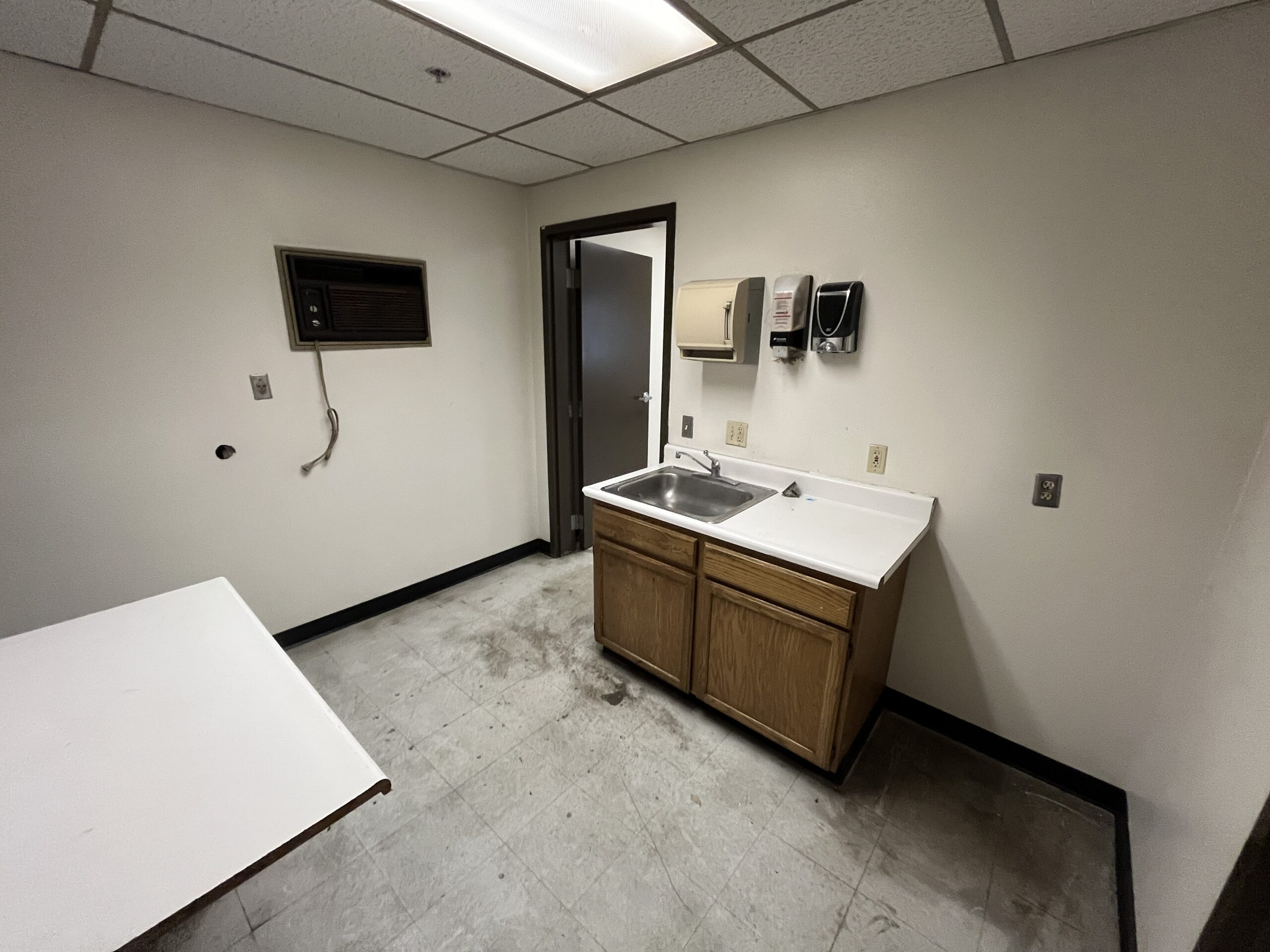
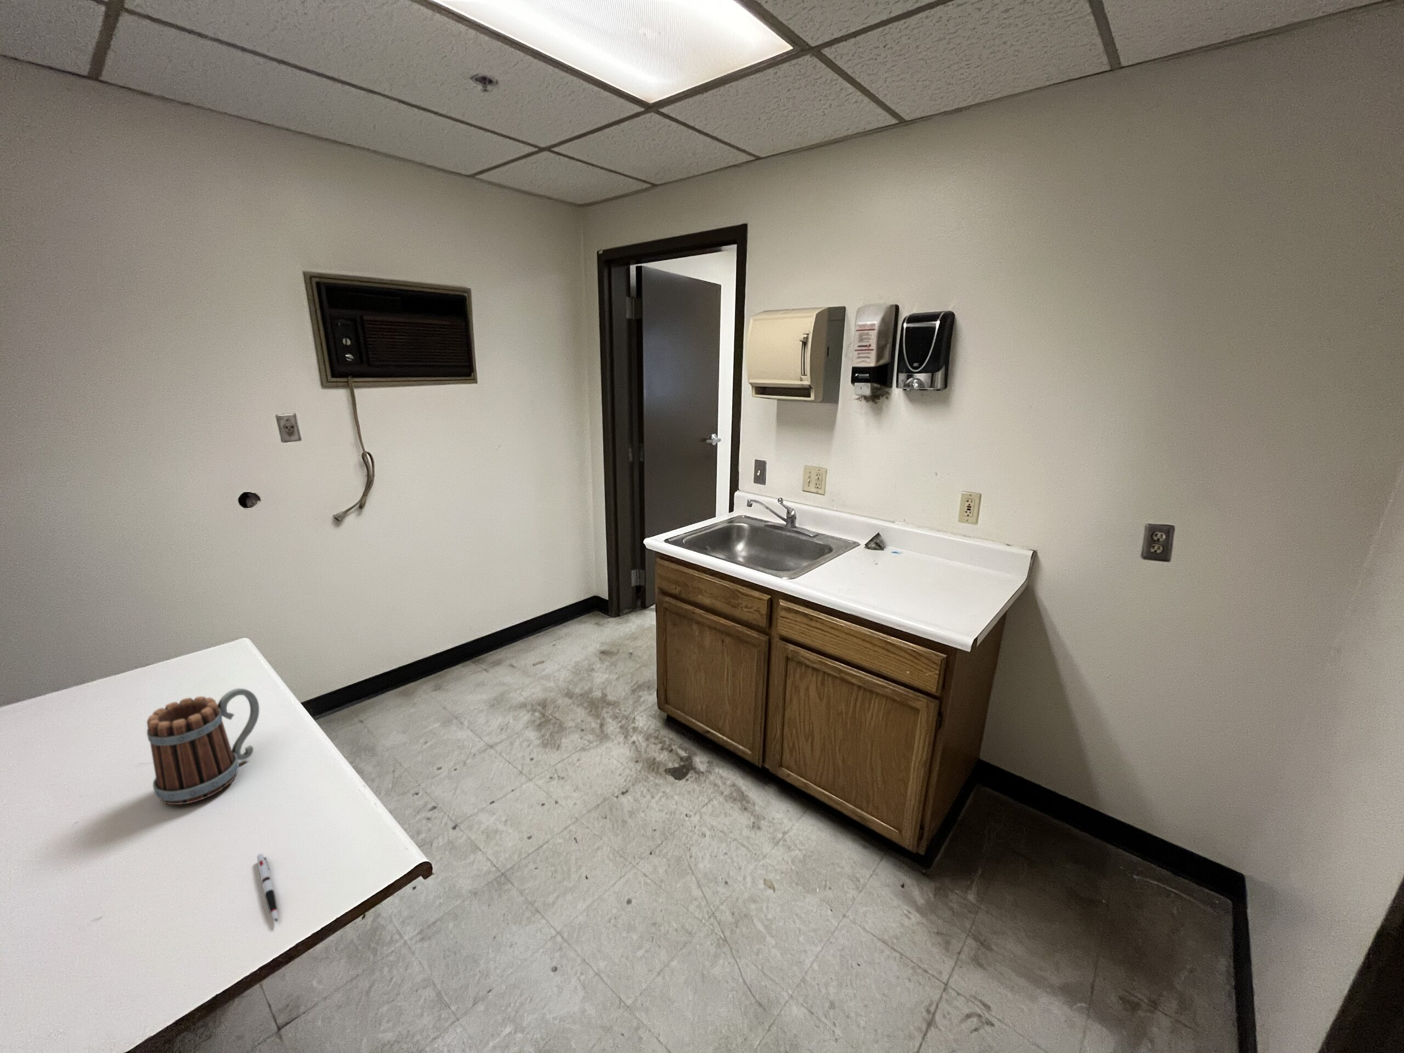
+ pen (269, 886)
+ mug (209, 740)
